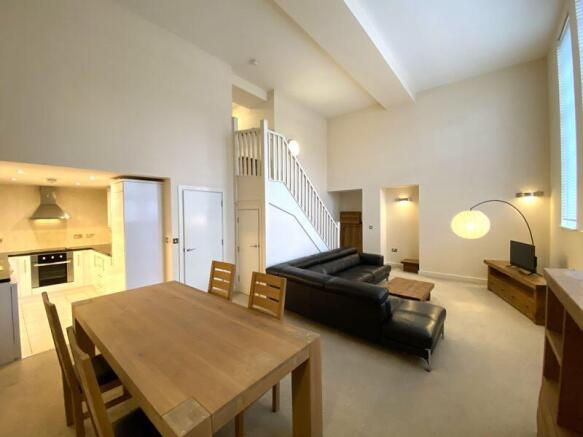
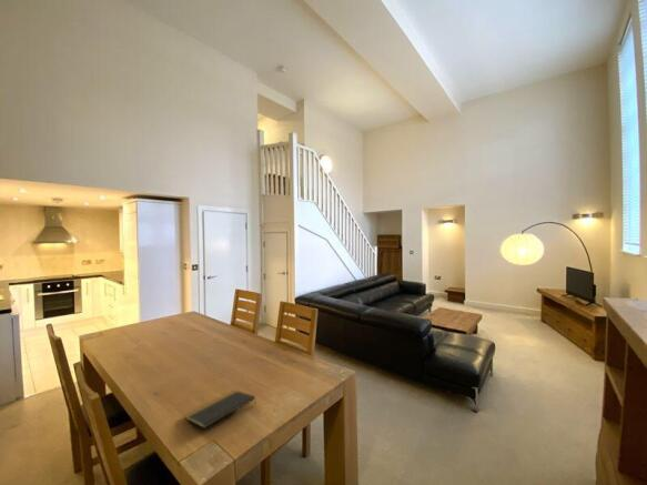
+ notepad (221, 406)
